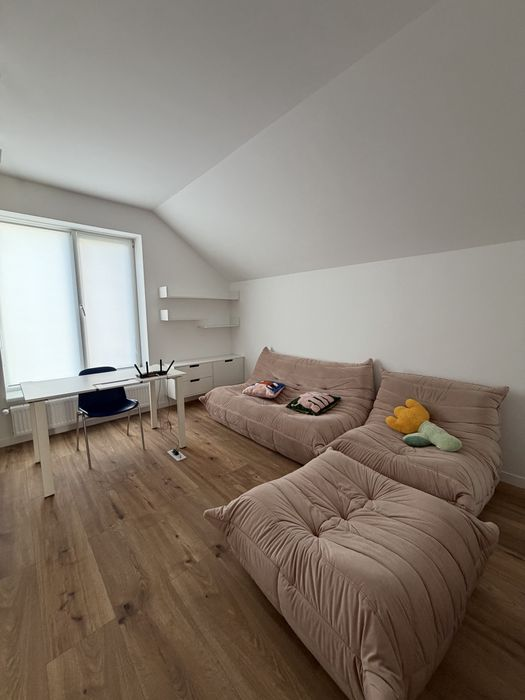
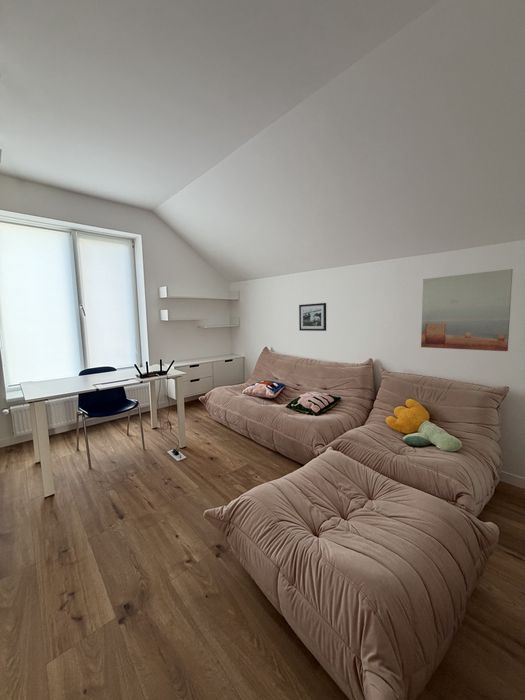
+ wall art (462, 312)
+ picture frame (312, 317)
